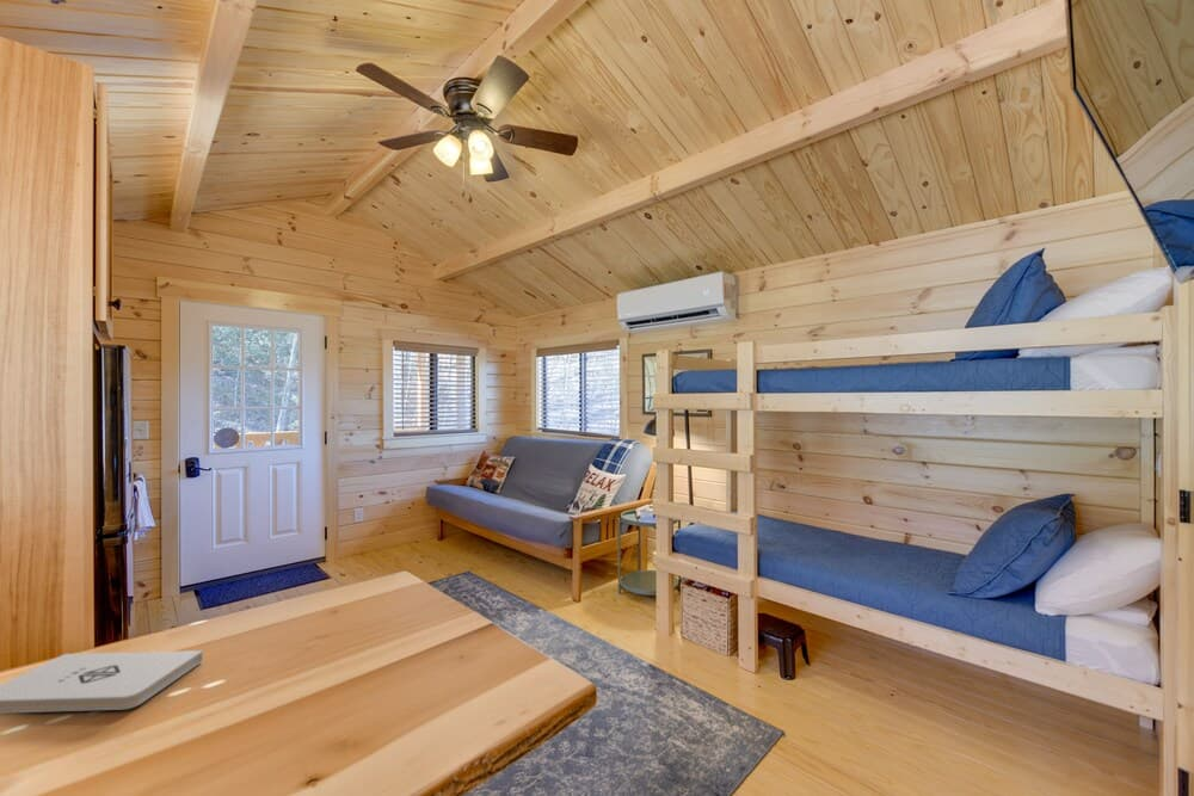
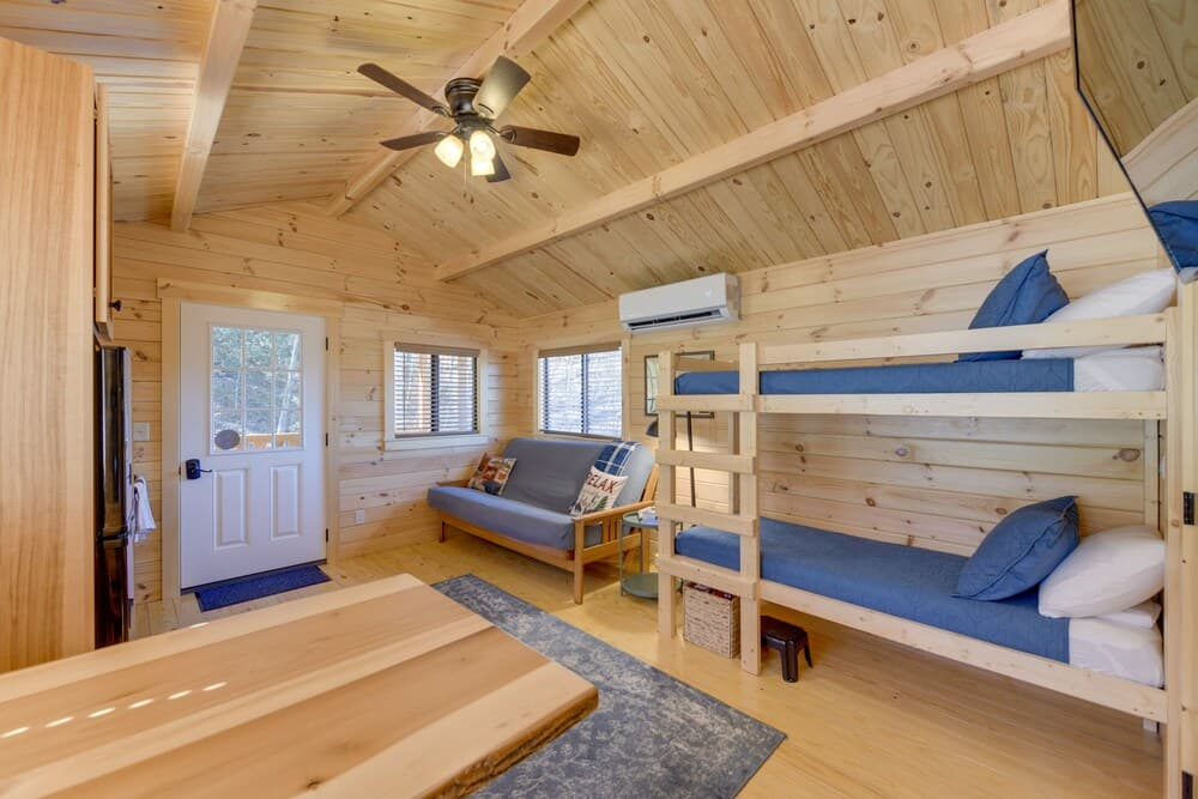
- notepad (96, 679)
